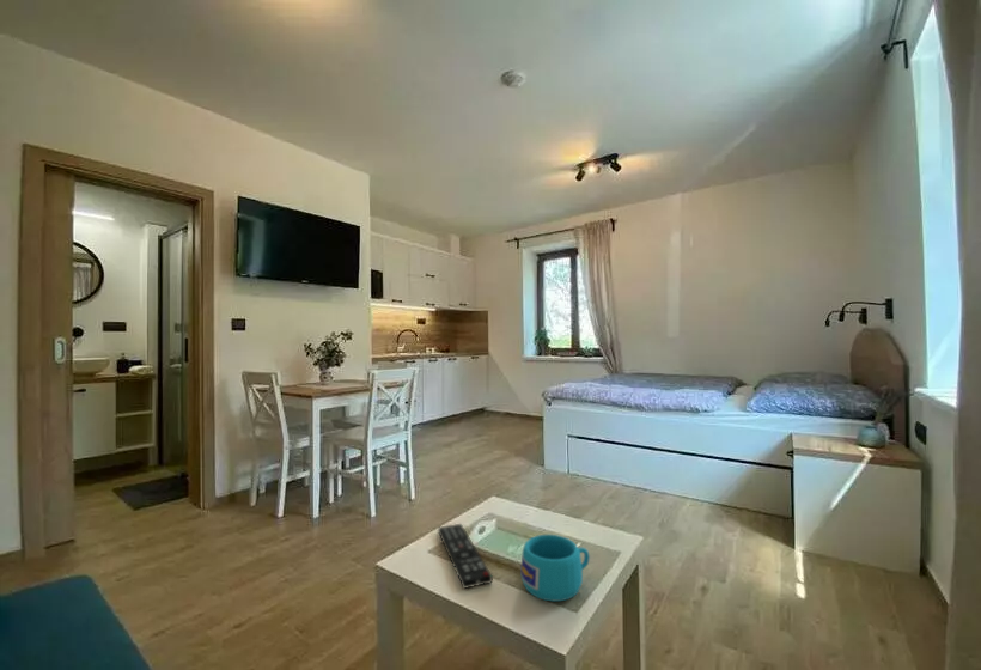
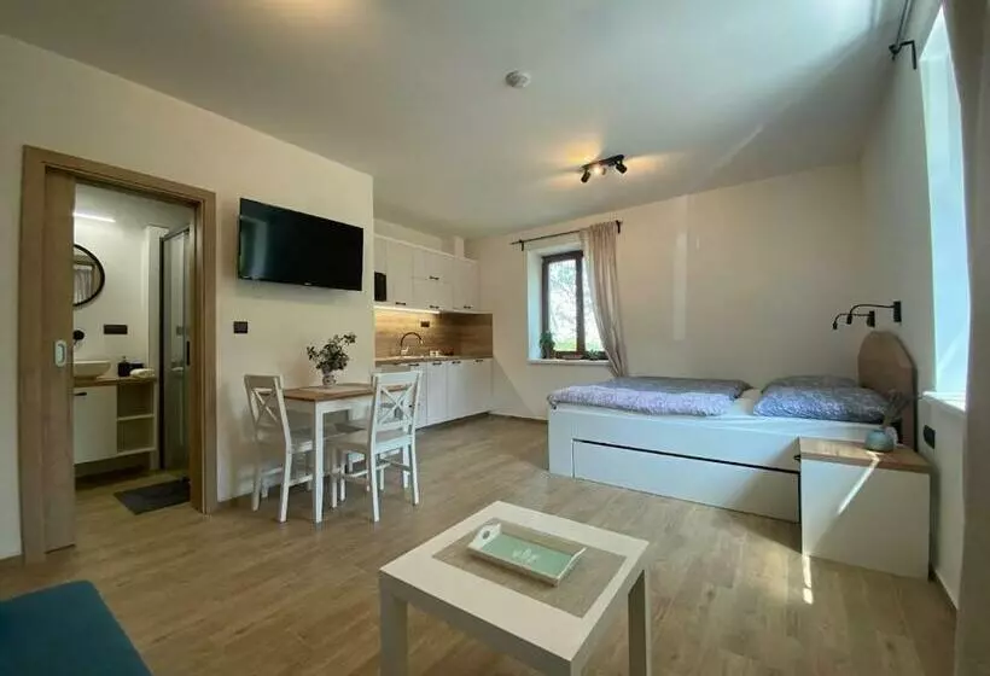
- cup (557, 564)
- remote control (462, 550)
